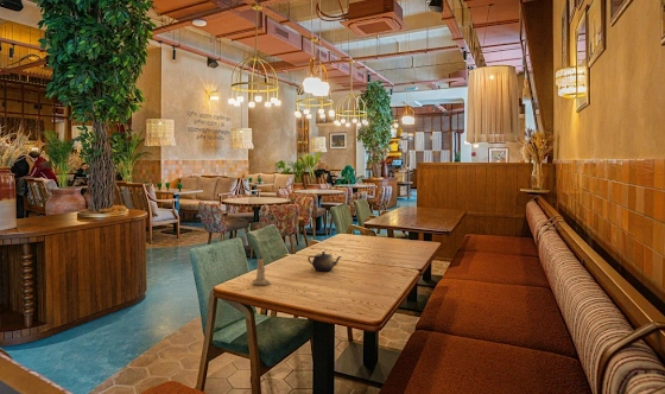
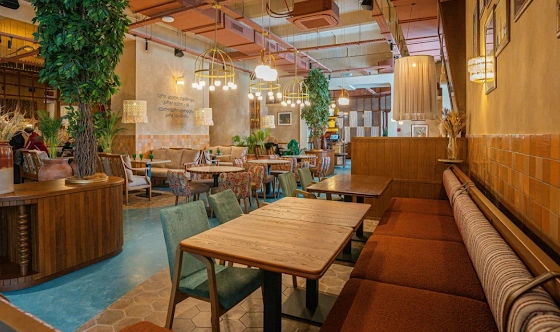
- teapot (324, 260)
- candle (261, 267)
